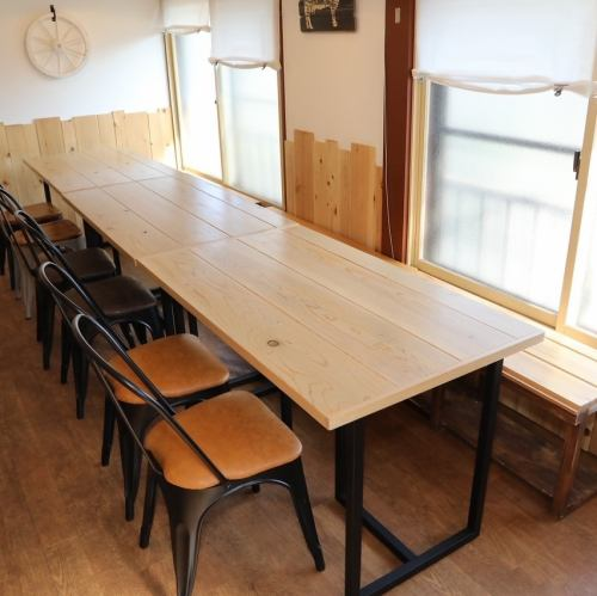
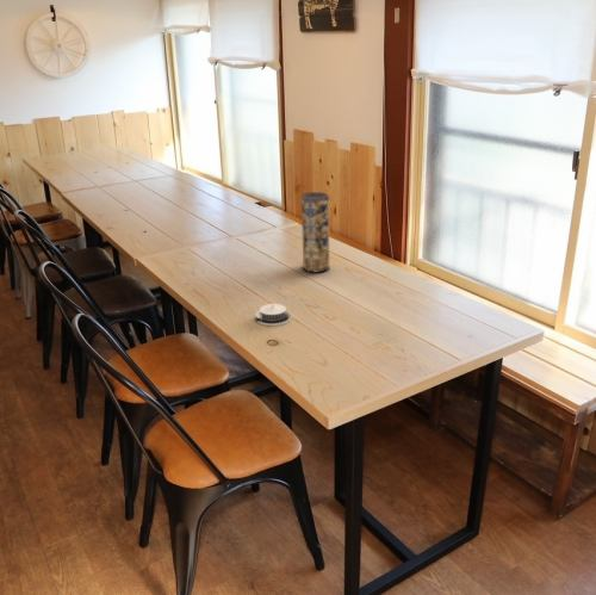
+ vase (315, 233)
+ architectural model (273, 310)
